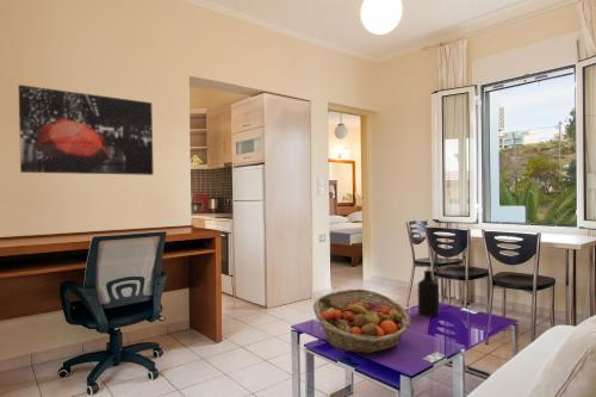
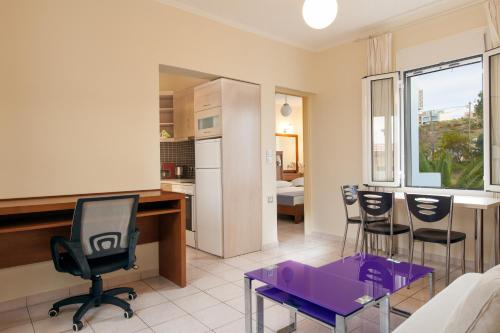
- fruit basket (361, 320)
- wall art (92, 134)
- bottle (428, 292)
